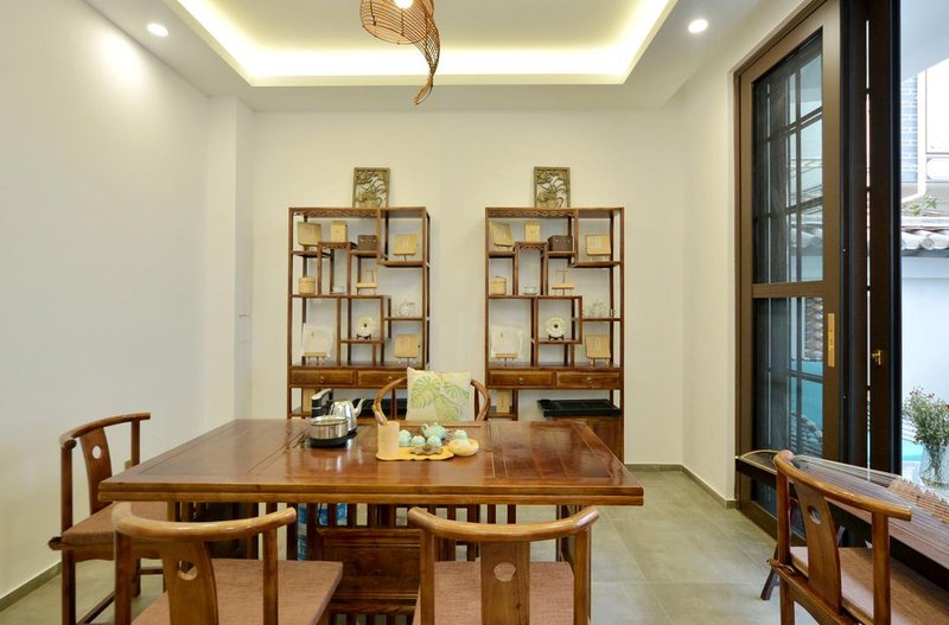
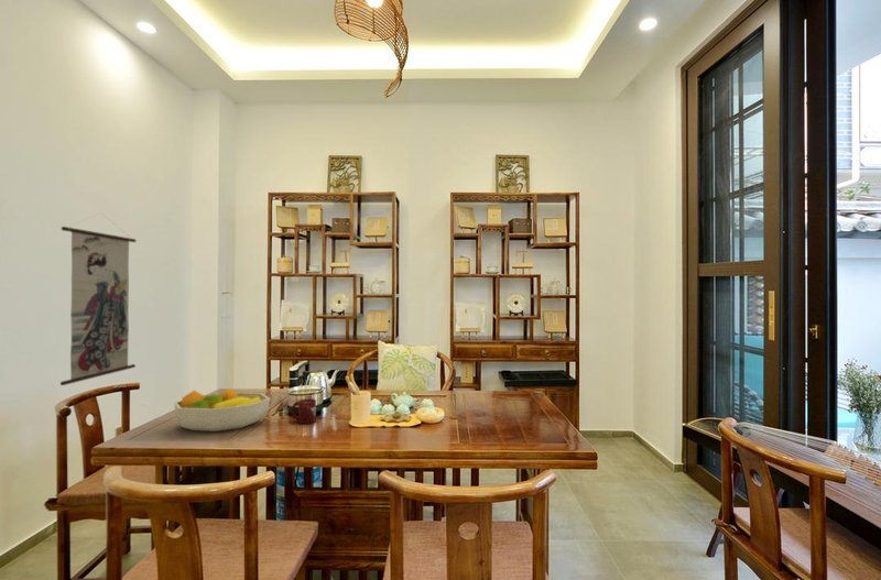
+ fruit bowl (222, 406)
+ wall scroll (101, 294)
+ cup (303, 411)
